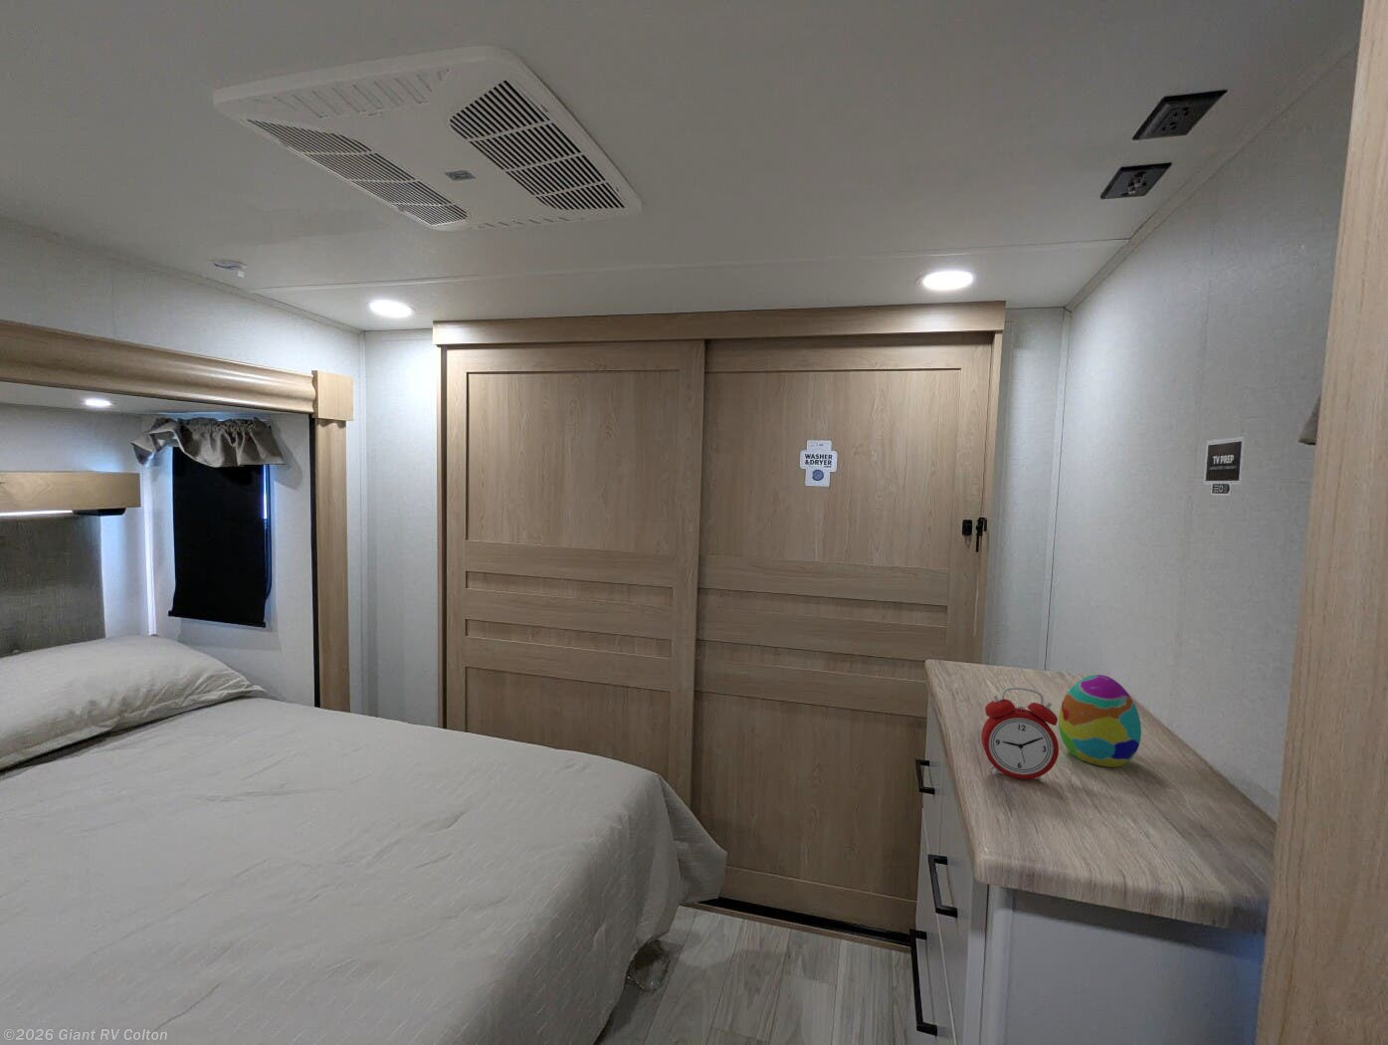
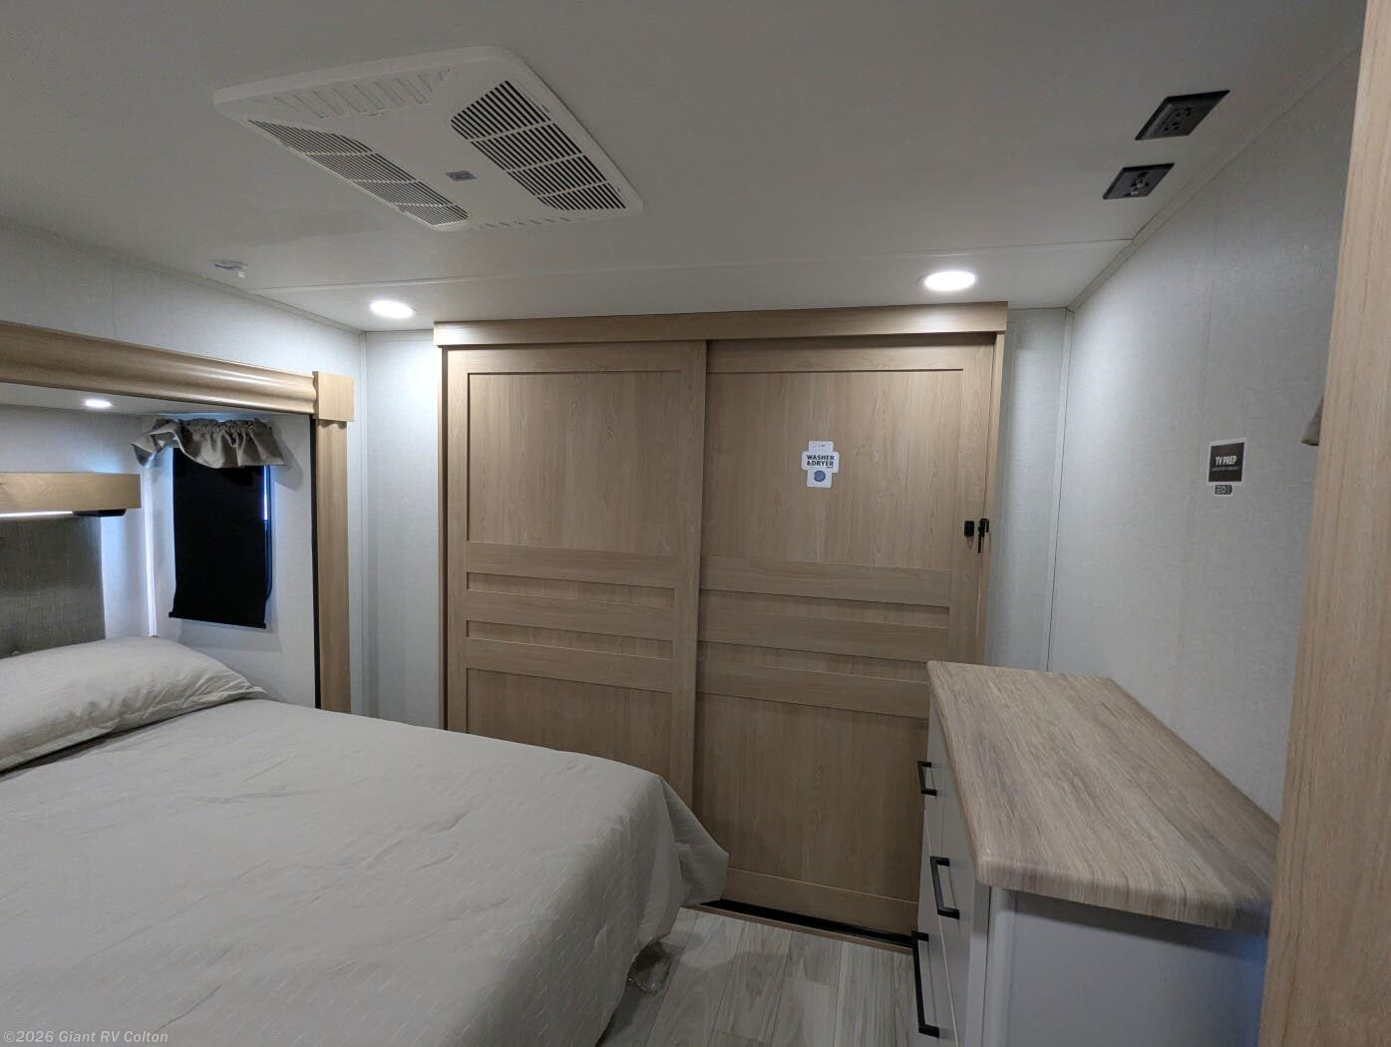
- alarm clock (1019, 731)
- decorative egg (1098, 716)
